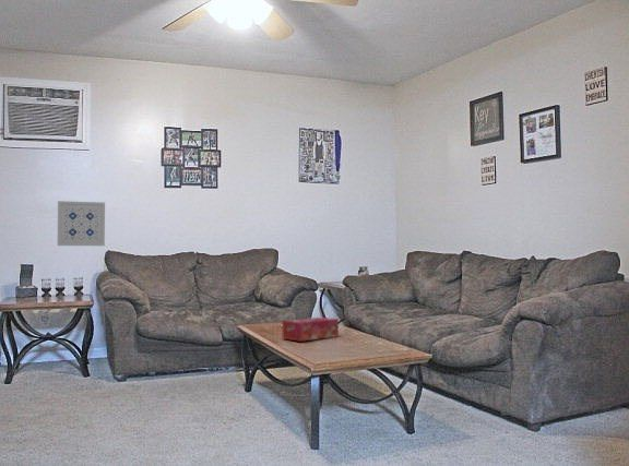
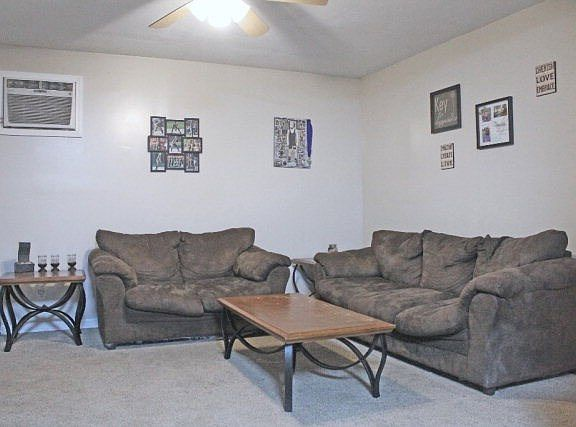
- wall art (81, 224)
- tissue box (310, 328)
